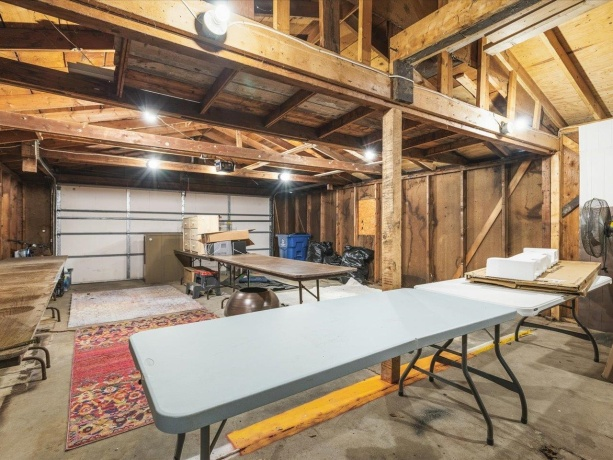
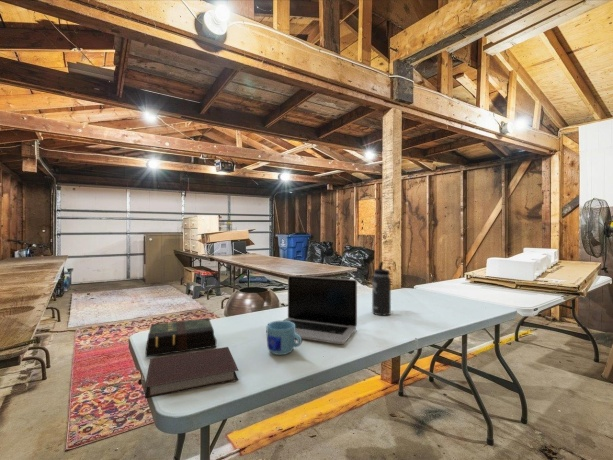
+ book (181, 335)
+ thermos bottle (382, 287)
+ notebook (192, 368)
+ laptop (312, 306)
+ mug (284, 339)
